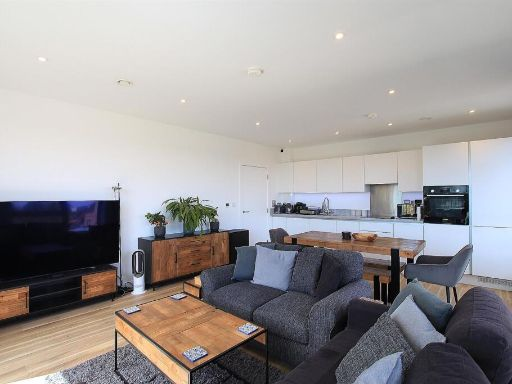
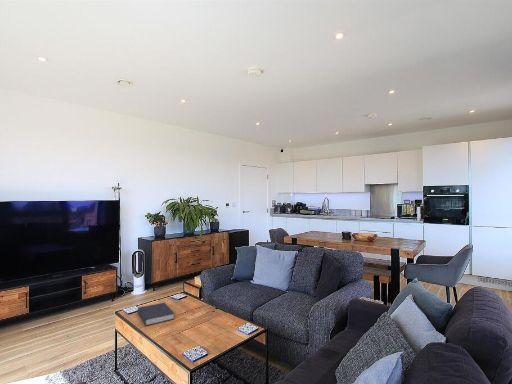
+ book (155, 313)
